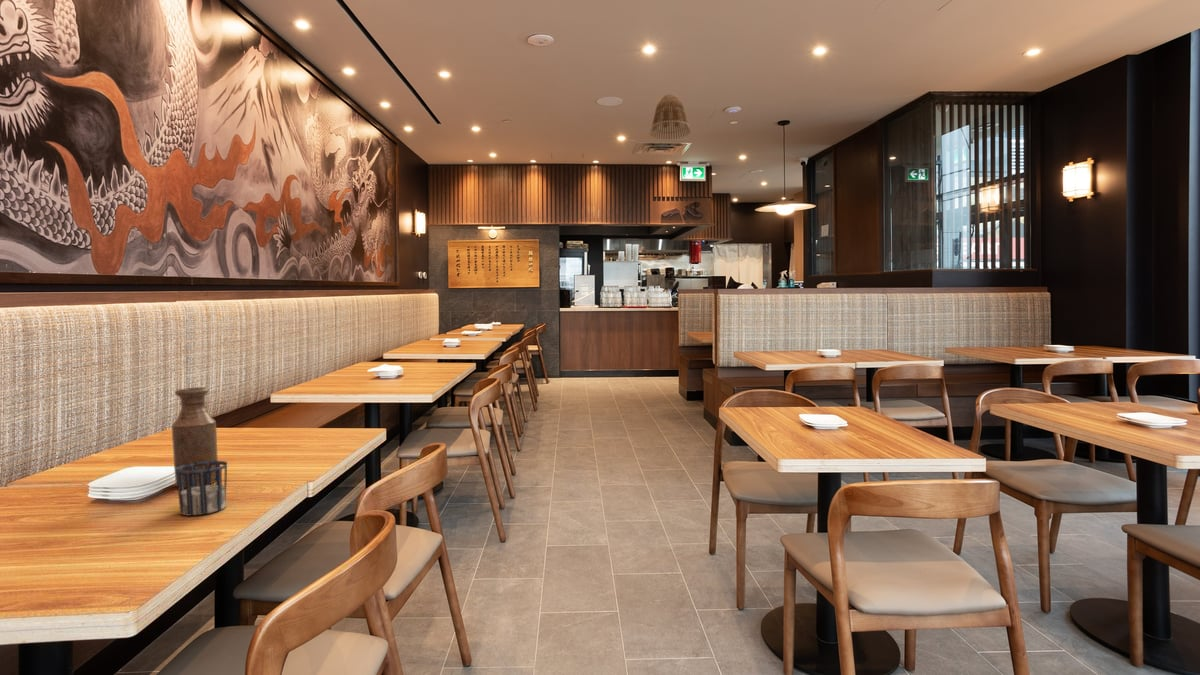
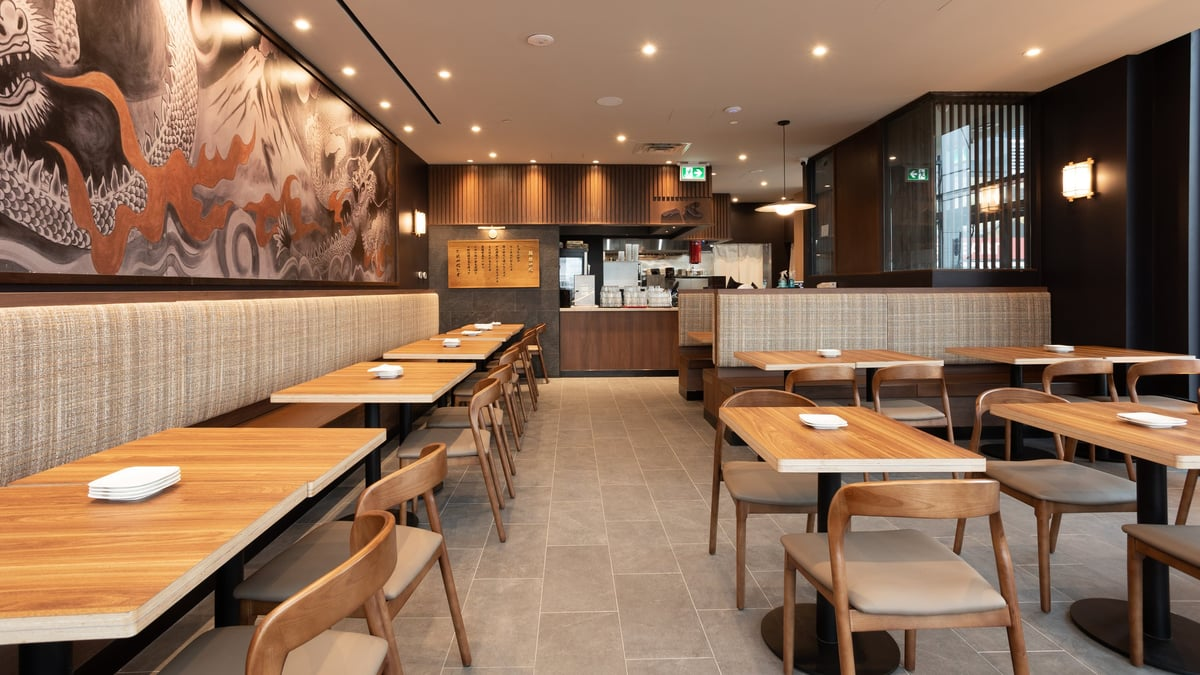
- bottle (194, 436)
- cup (202, 487)
- lamp shade (669, 114)
